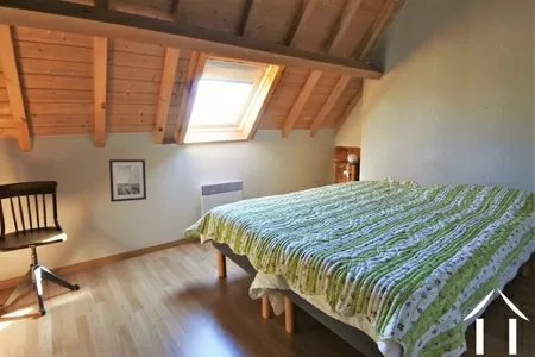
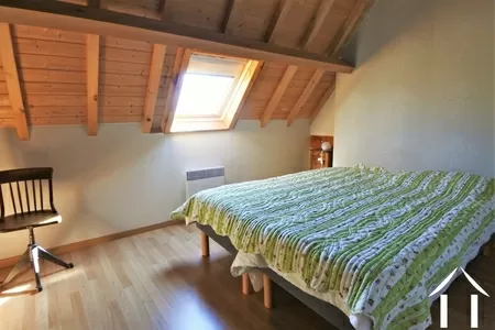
- wall art (128, 180)
